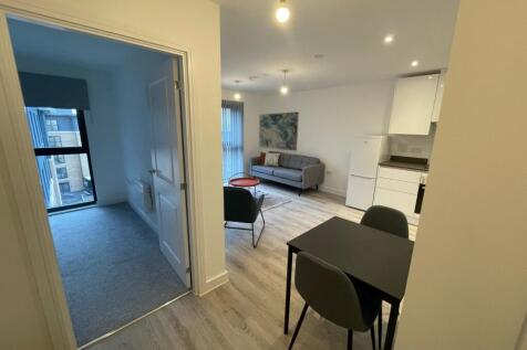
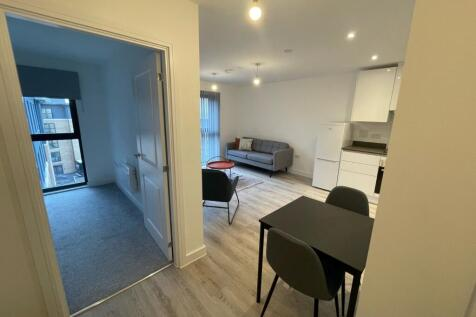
- wall art (277, 131)
